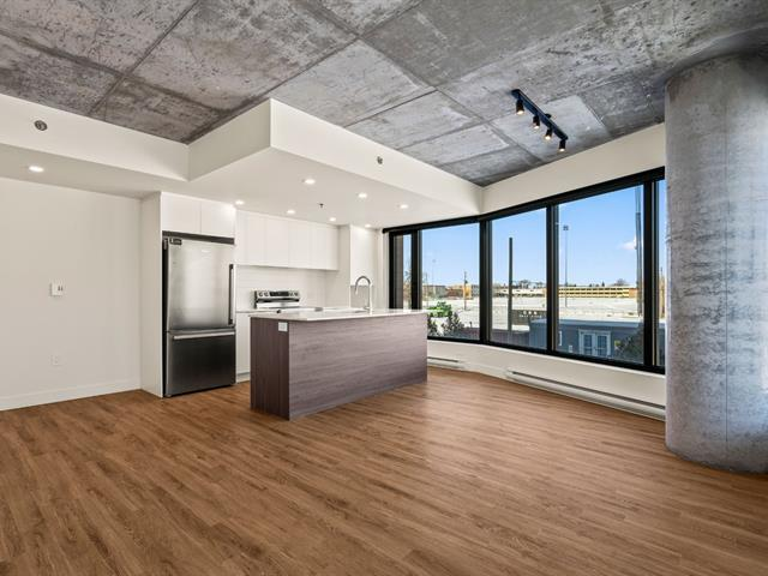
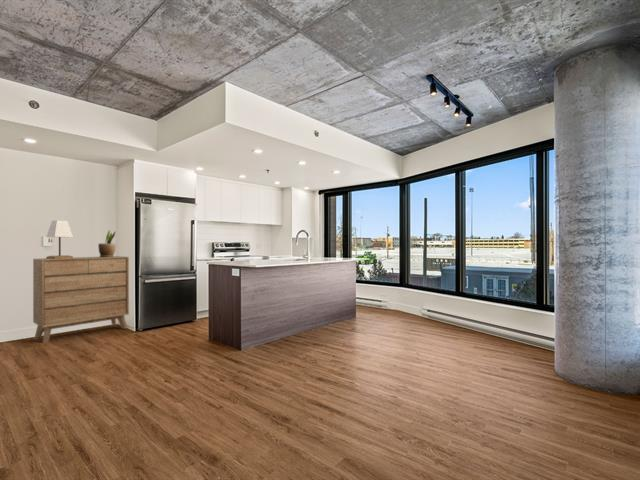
+ dresser (83, 295)
+ potted plant (107, 243)
+ lamp (59, 239)
